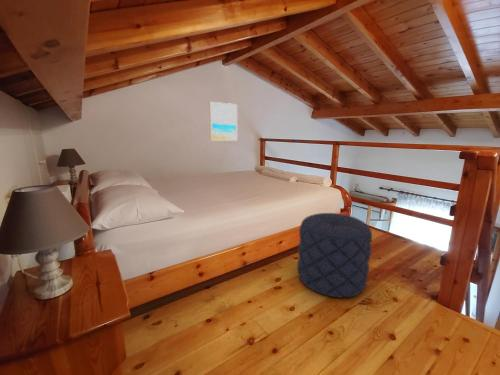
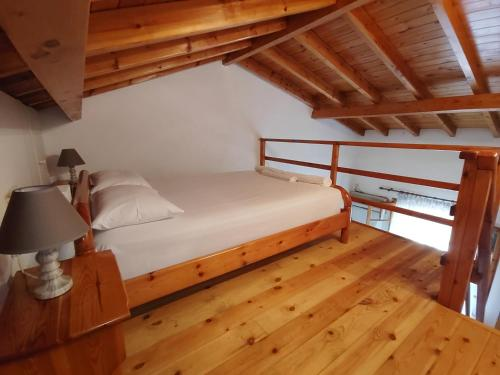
- wall art (223, 122)
- pouf (332, 249)
